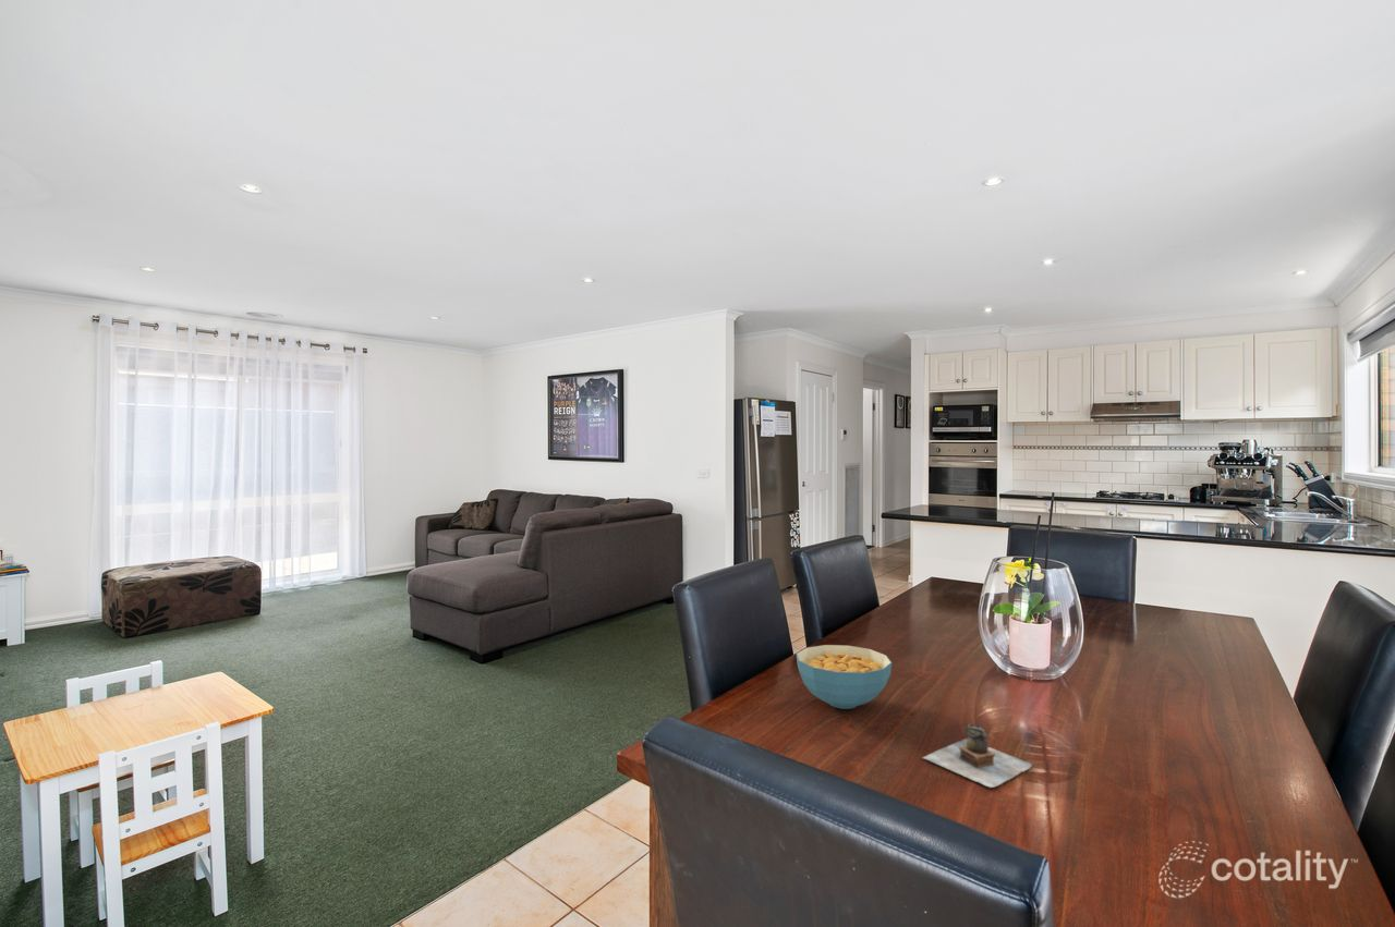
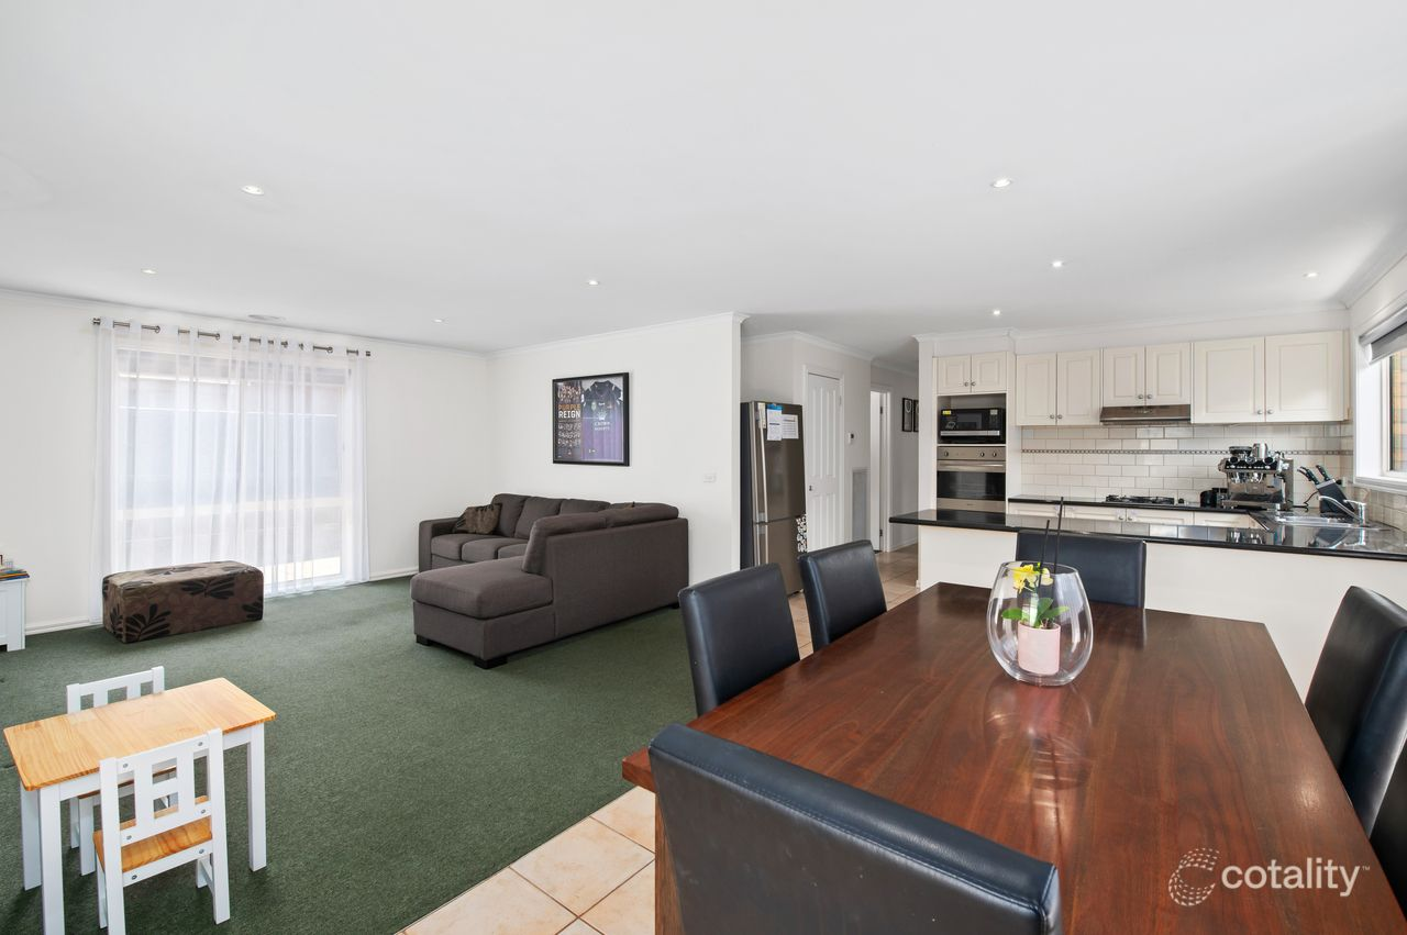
- cereal bowl (842, 680)
- teapot (976, 742)
